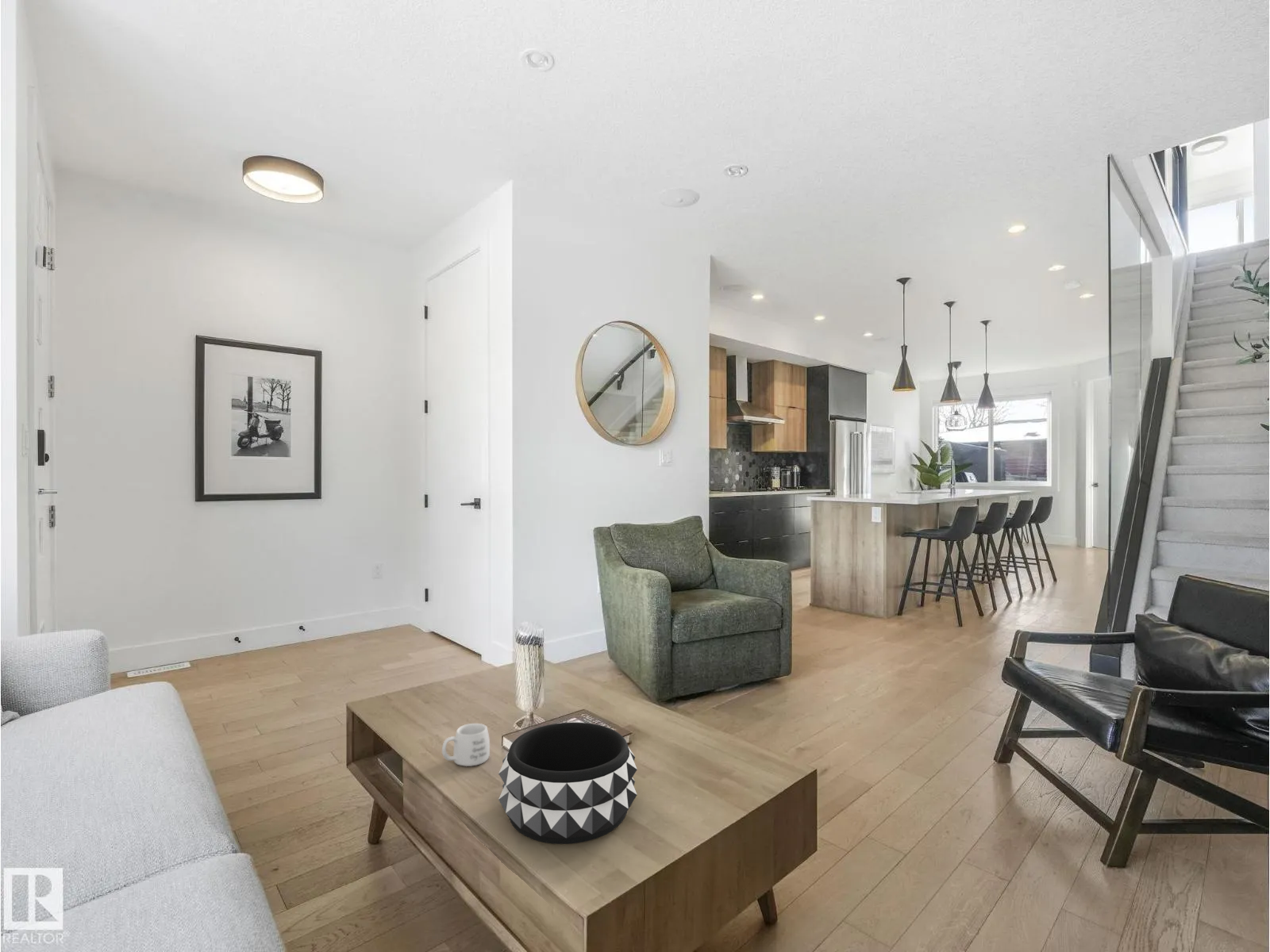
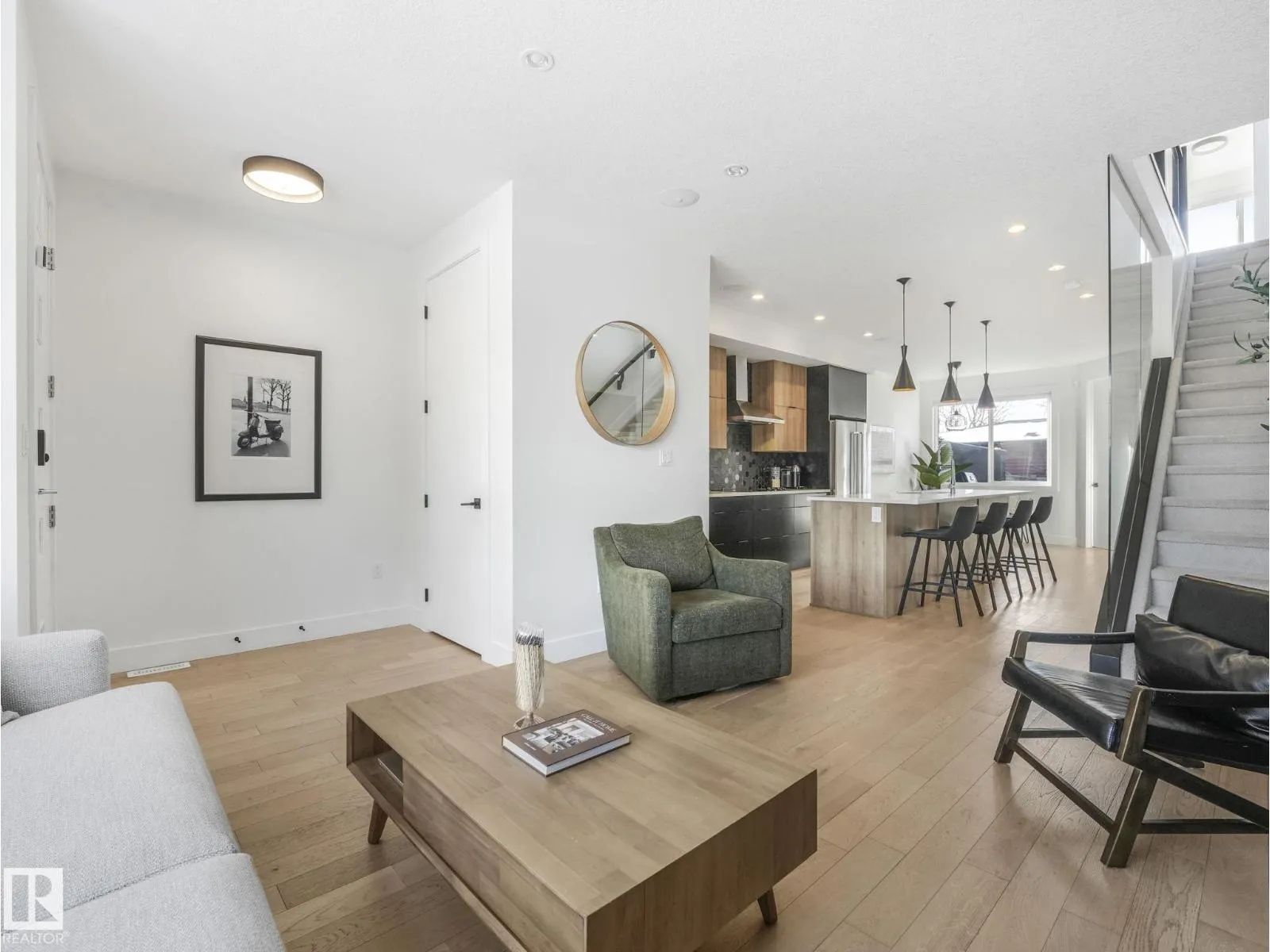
- decorative bowl (568, 777)
- mug (465, 746)
